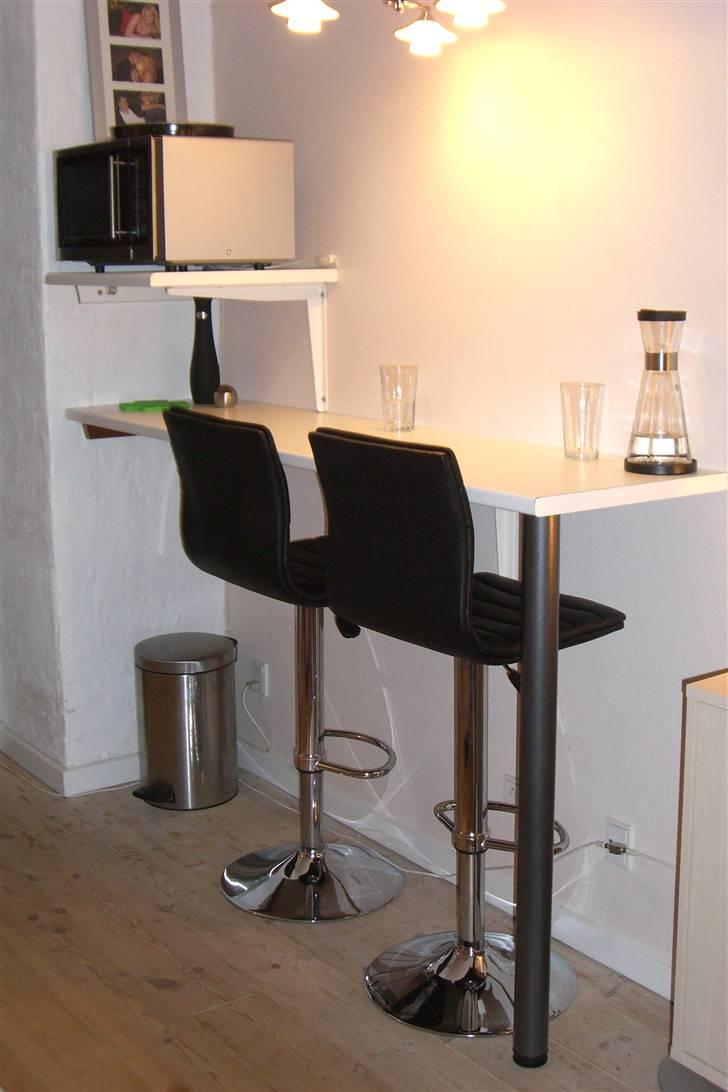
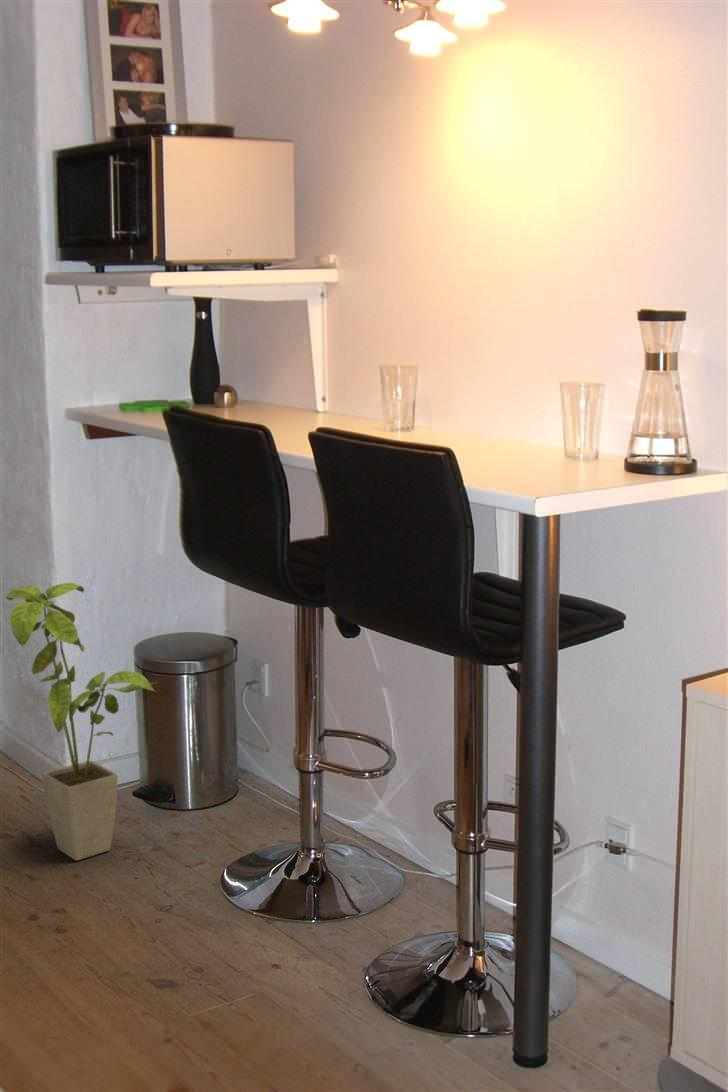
+ house plant (73, 725)
